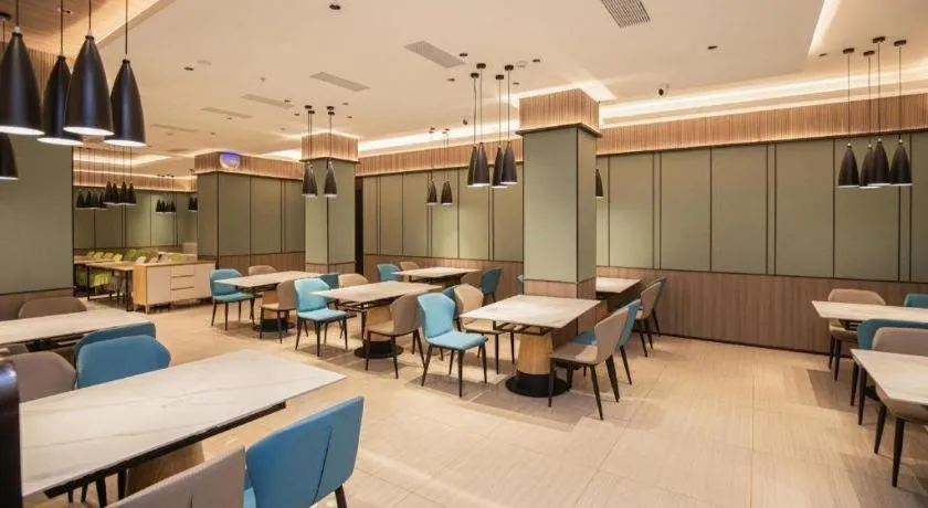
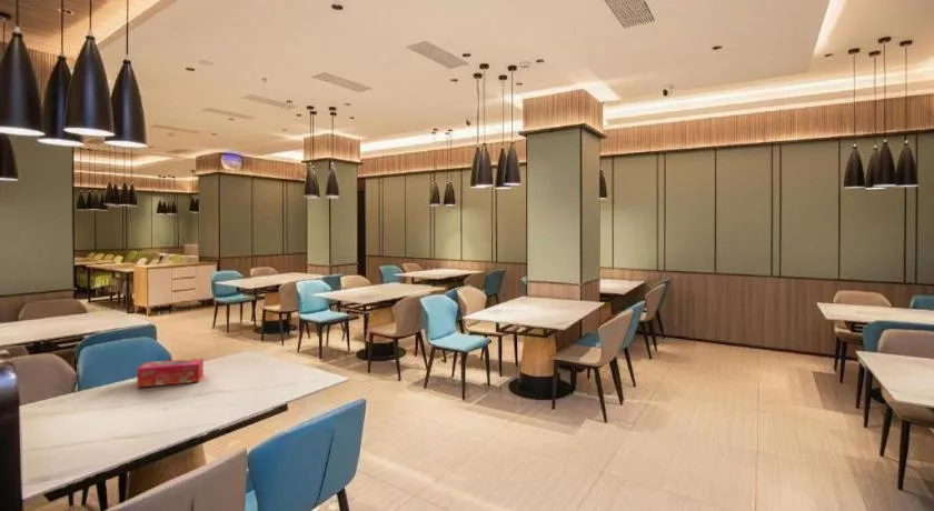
+ tissue box (171, 371)
